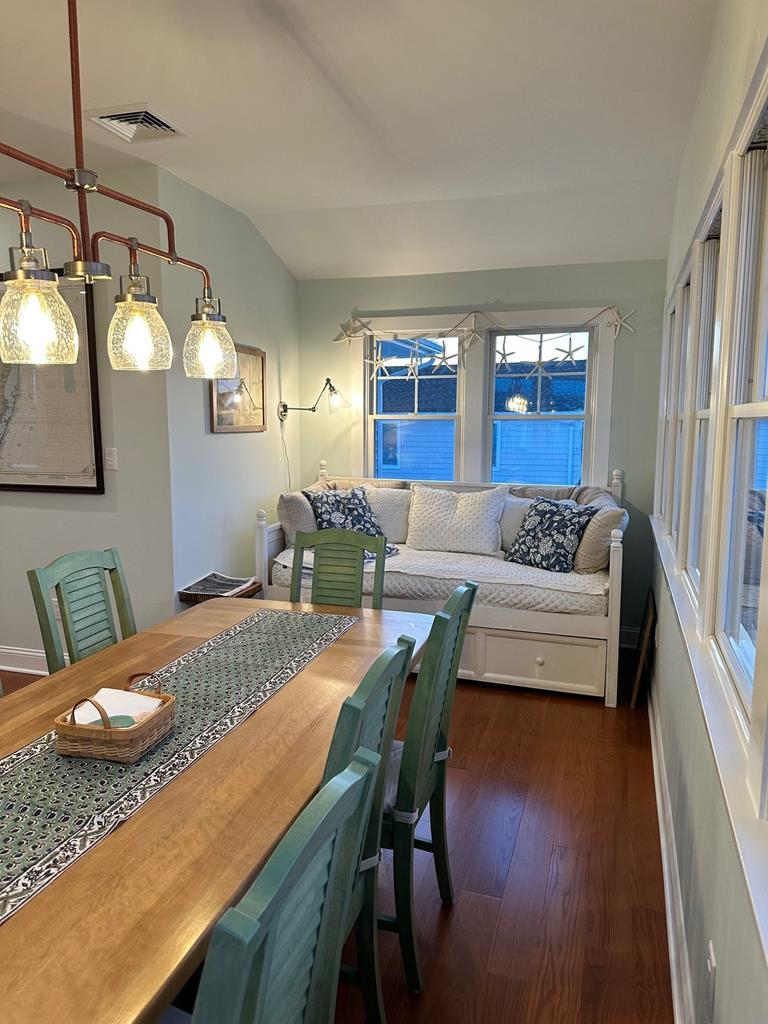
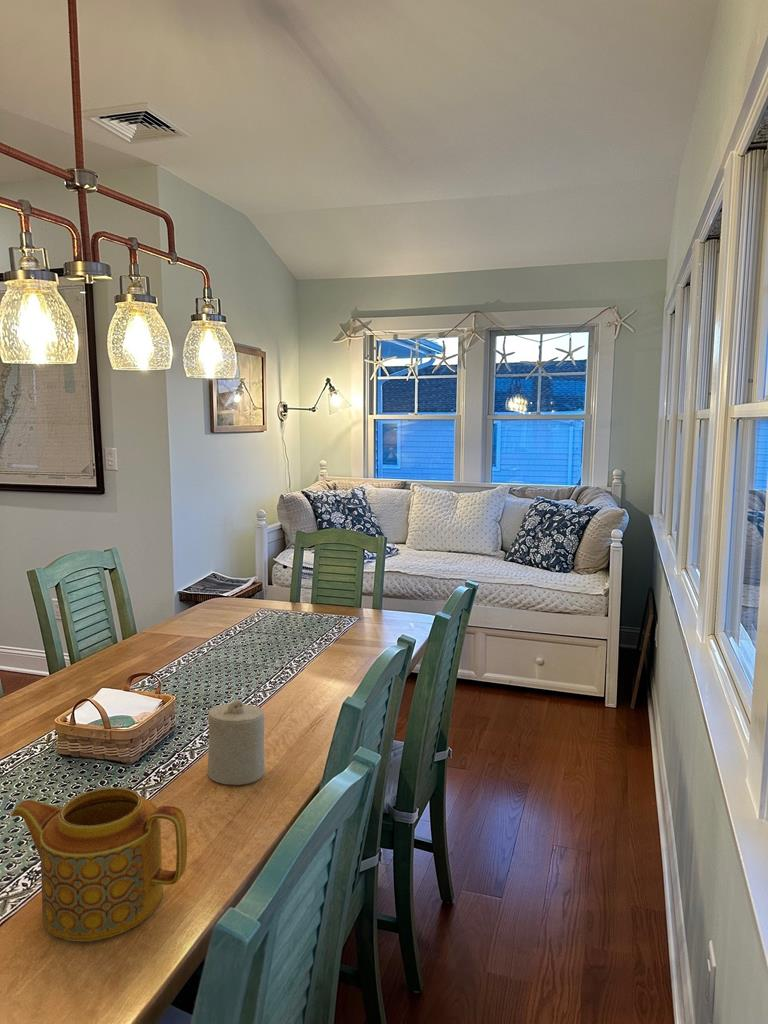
+ teapot (98, 854)
+ candle (234, 736)
